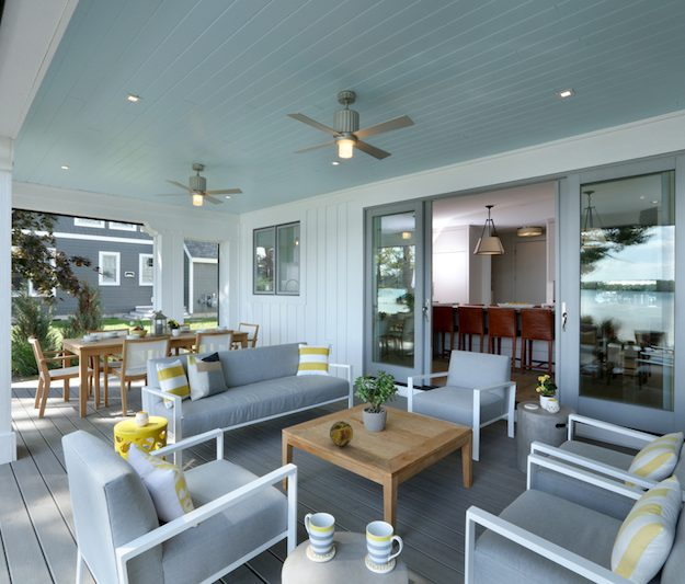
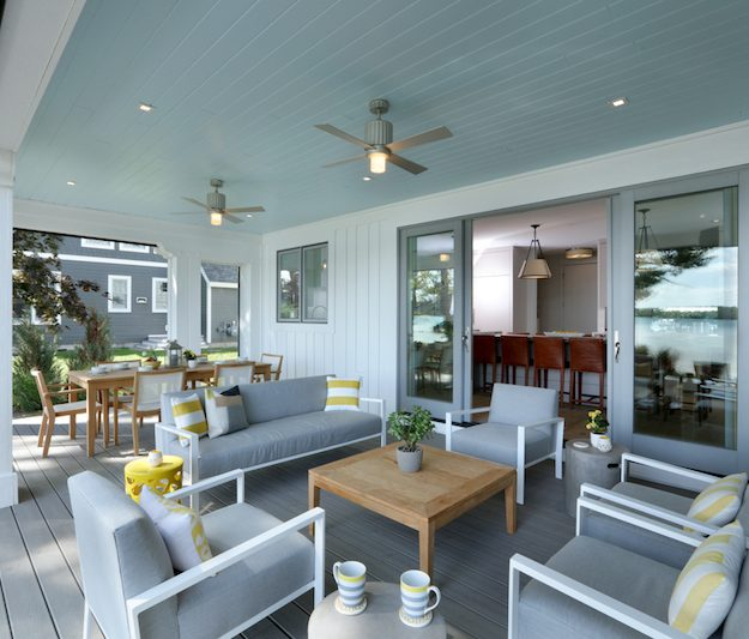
- decorative orb (341, 433)
